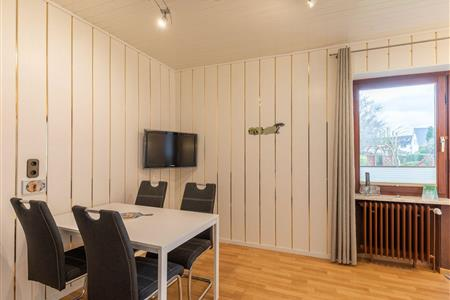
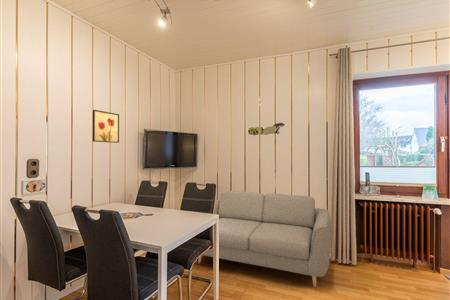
+ sofa (259, 229)
+ wall art (106, 127)
